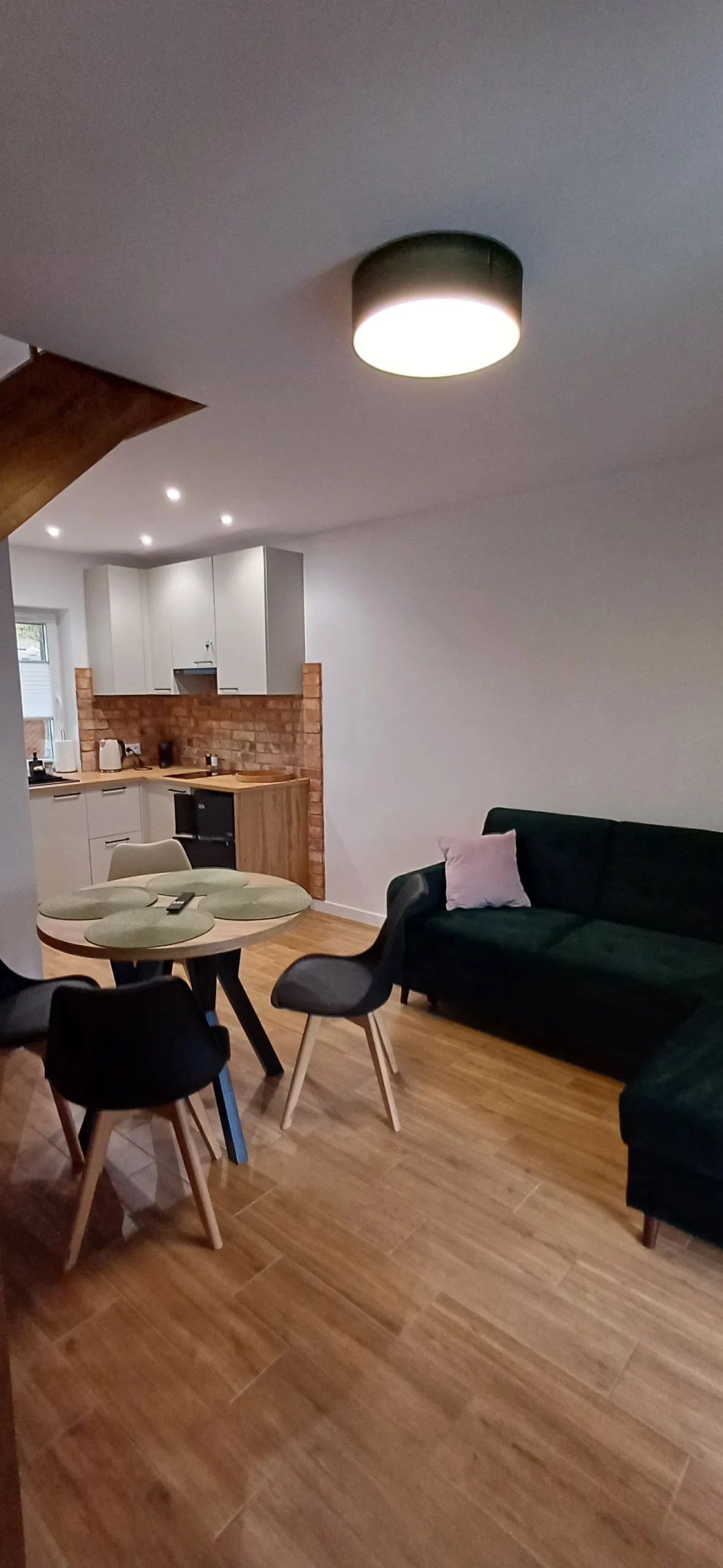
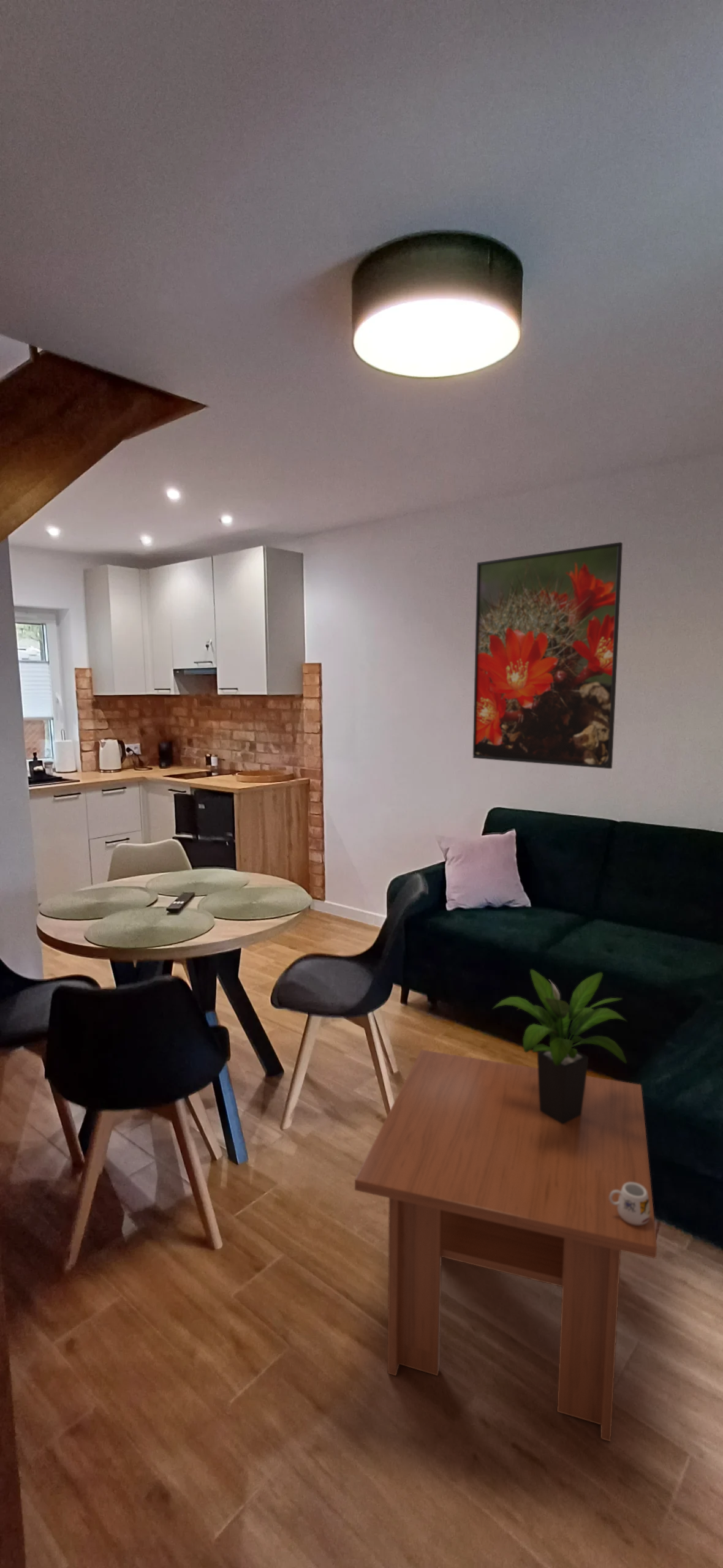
+ mug (627, 1191)
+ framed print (540, 660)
+ coffee table (510, 1223)
+ potted plant (561, 1044)
